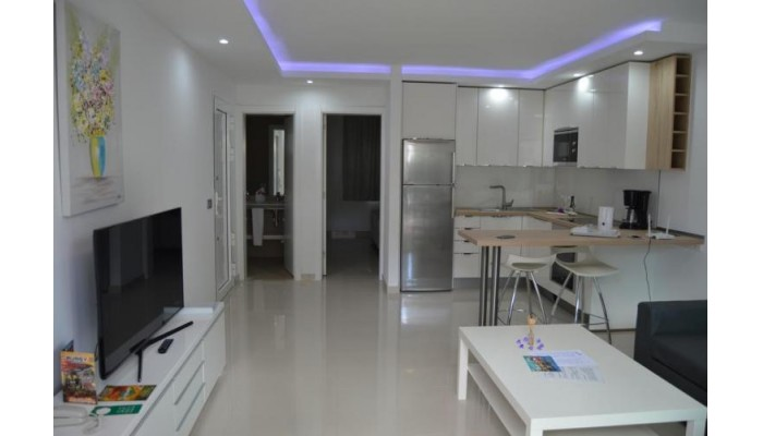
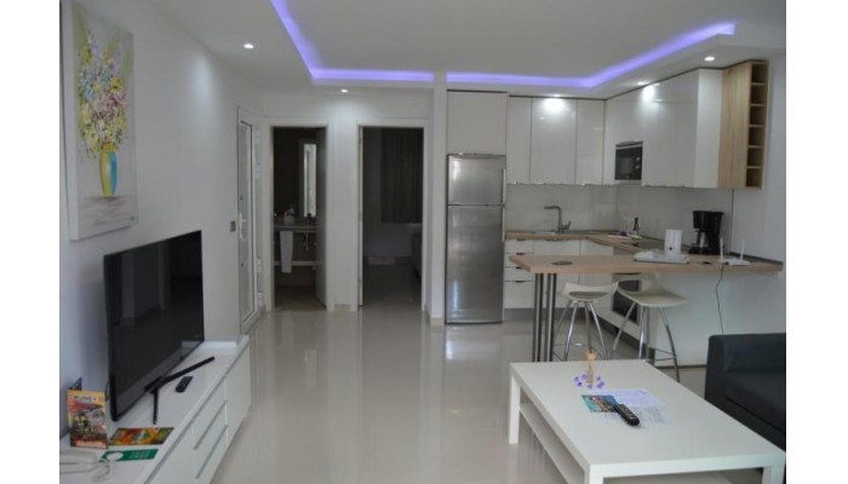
+ remote control (625, 413)
